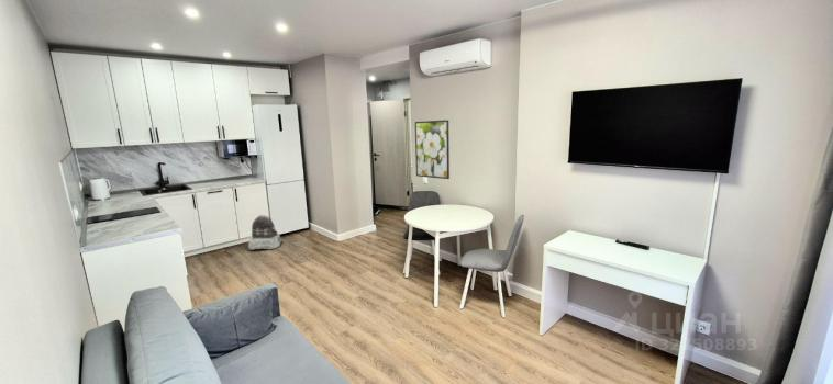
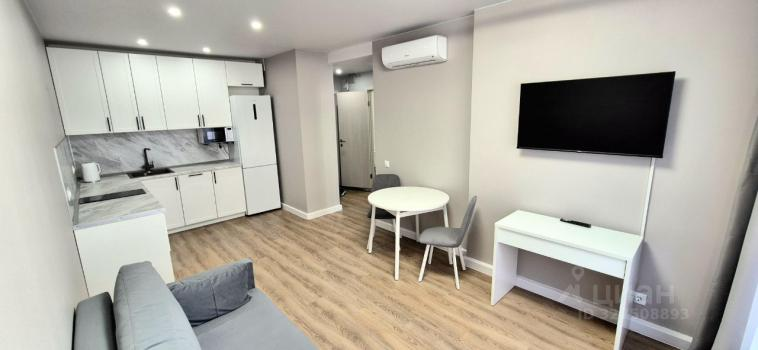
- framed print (431, 149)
- backpack (264, 229)
